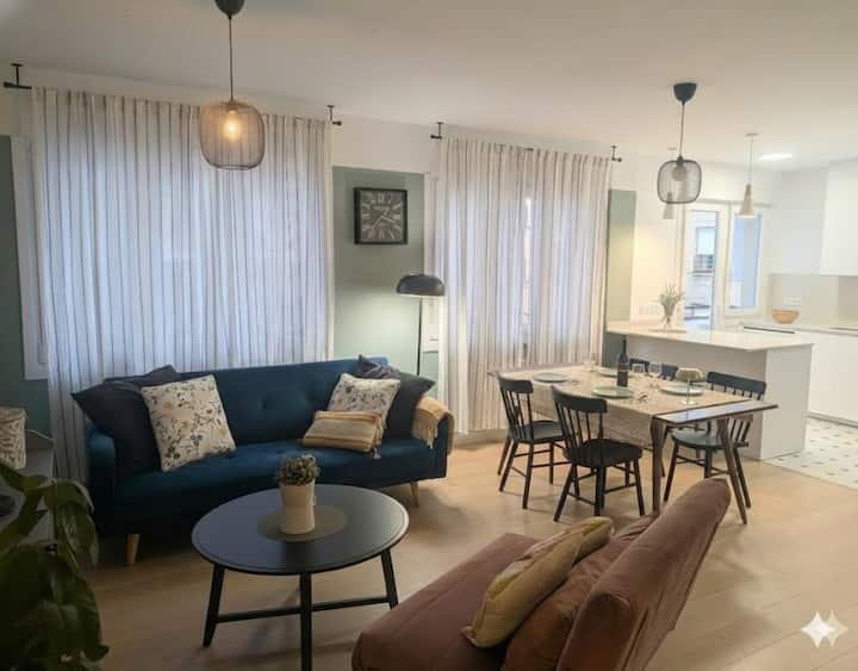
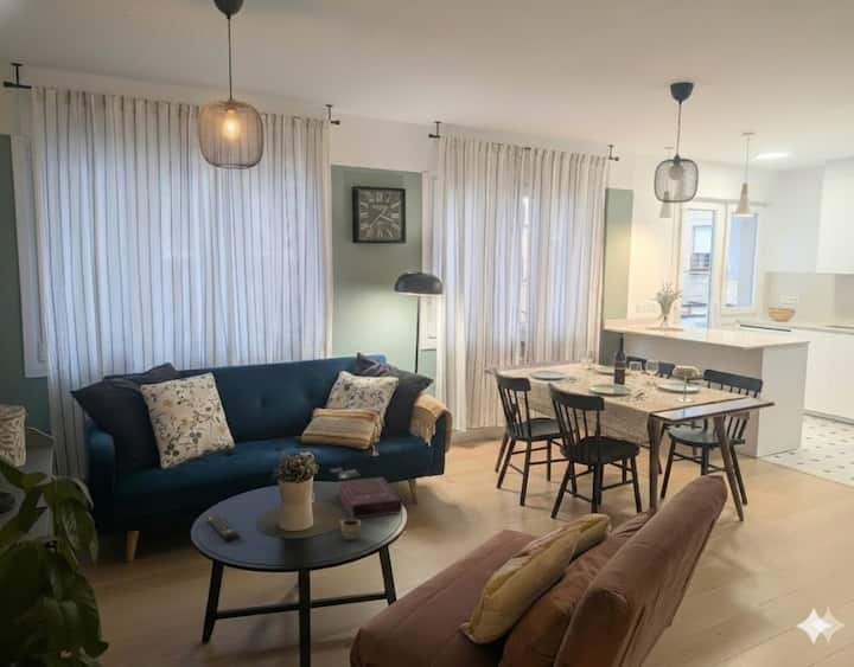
+ book (363, 488)
+ cup (349, 528)
+ remote control (222, 527)
